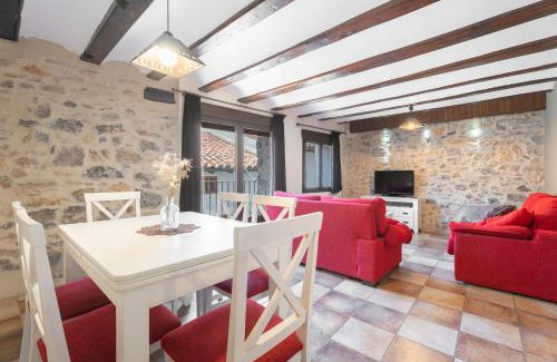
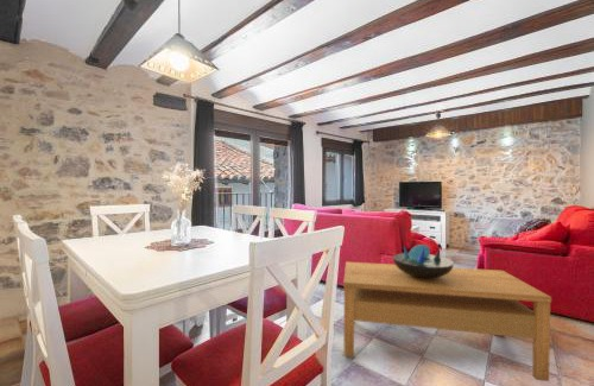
+ decorative bowl (422, 259)
+ coffee table (428, 310)
